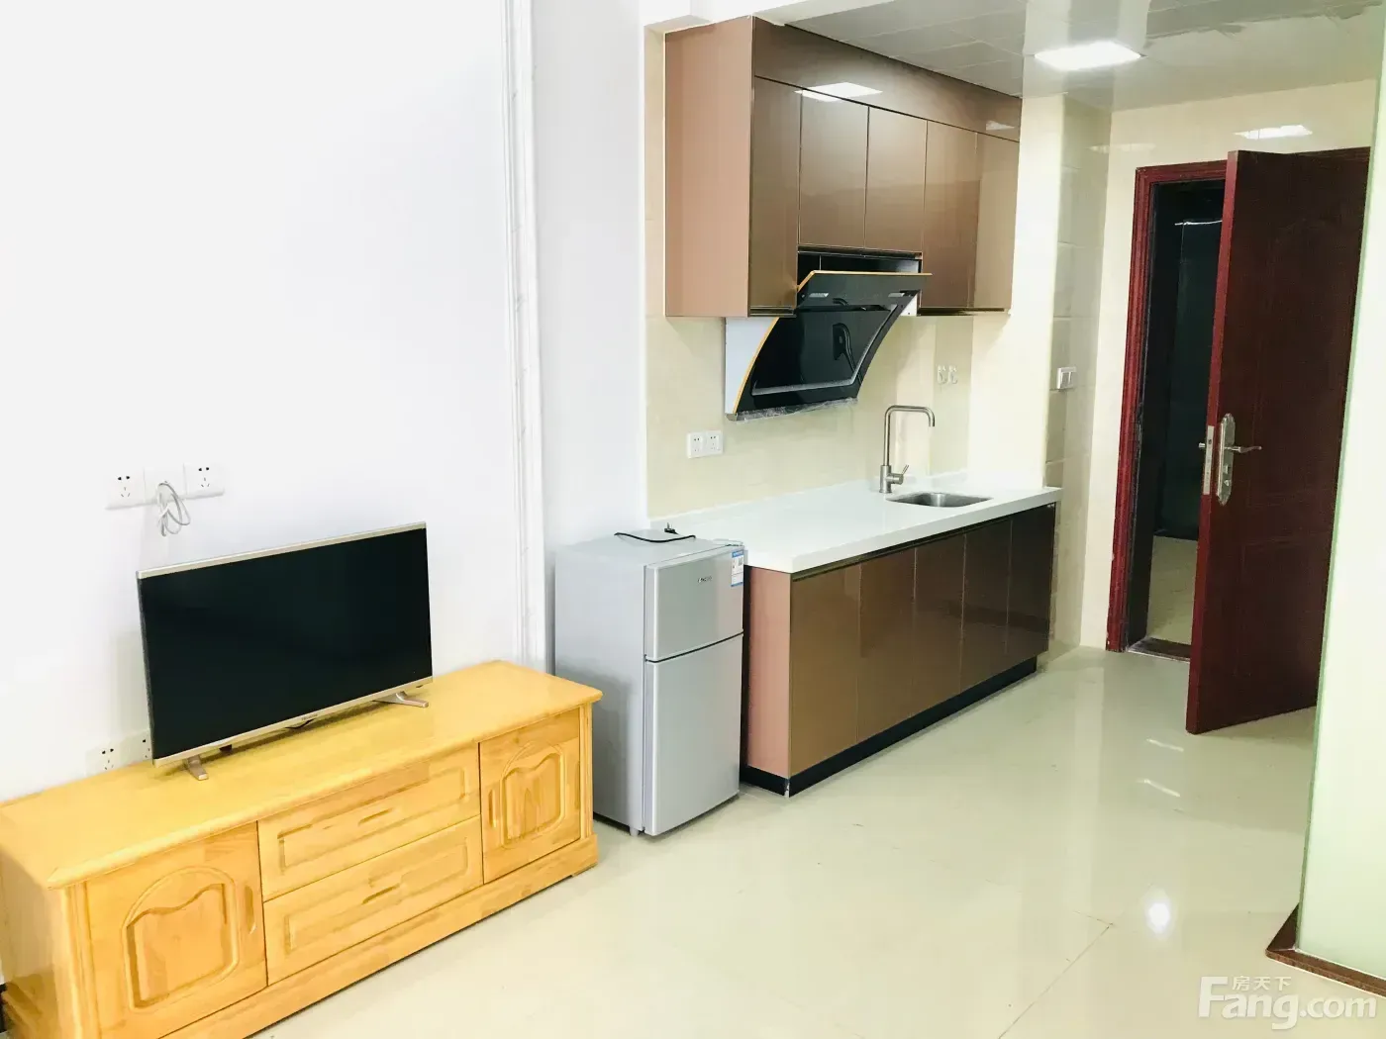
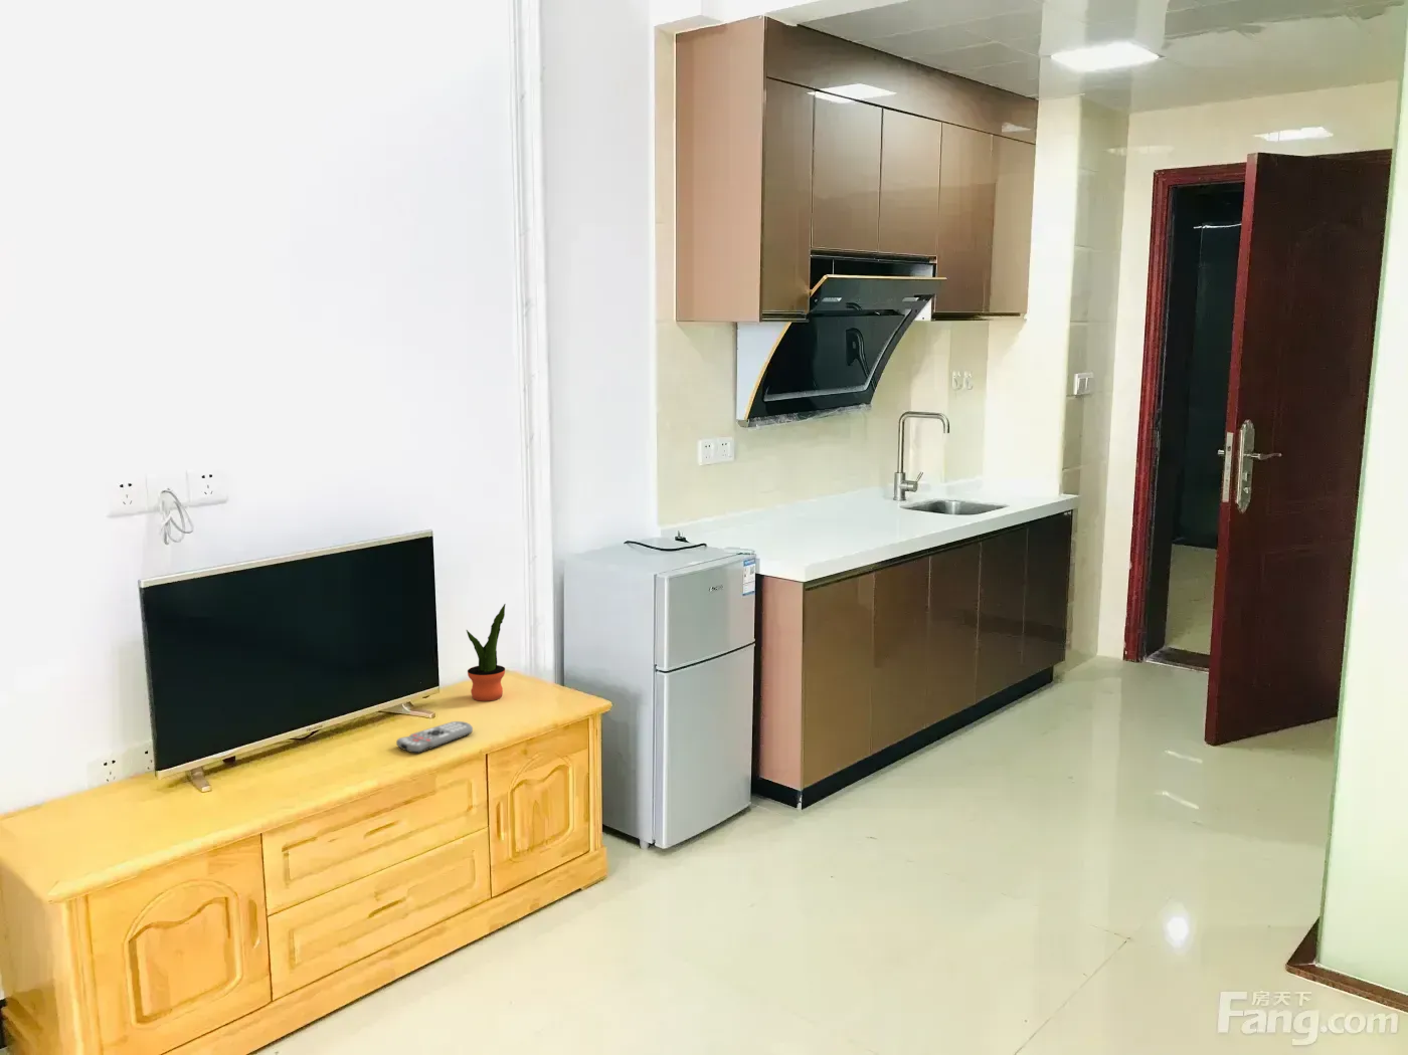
+ potted plant (489, 652)
+ remote control (437, 737)
